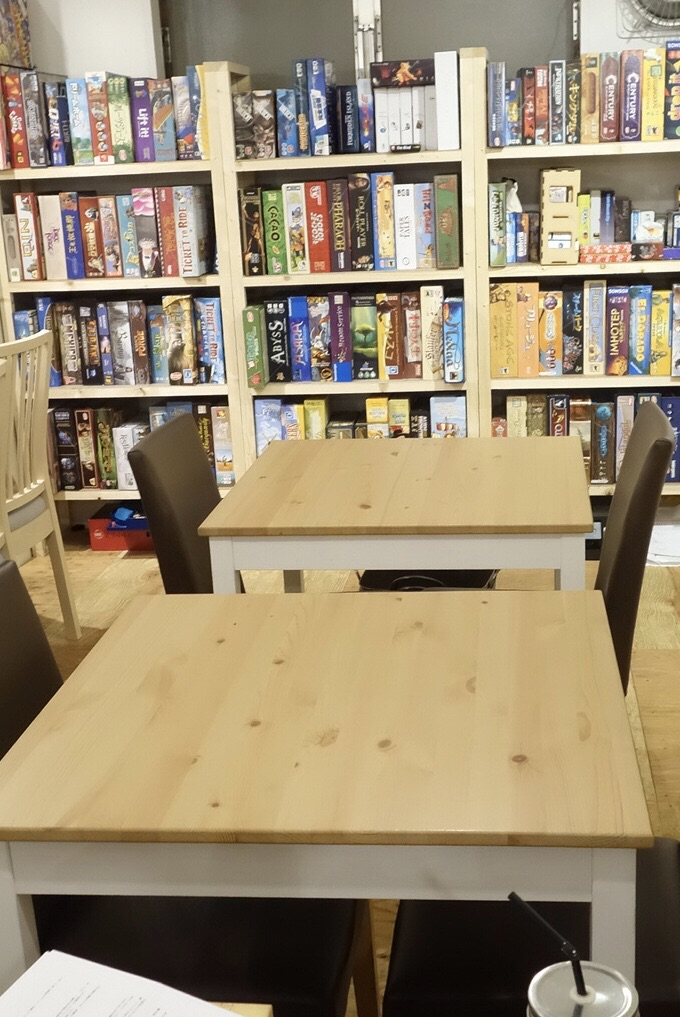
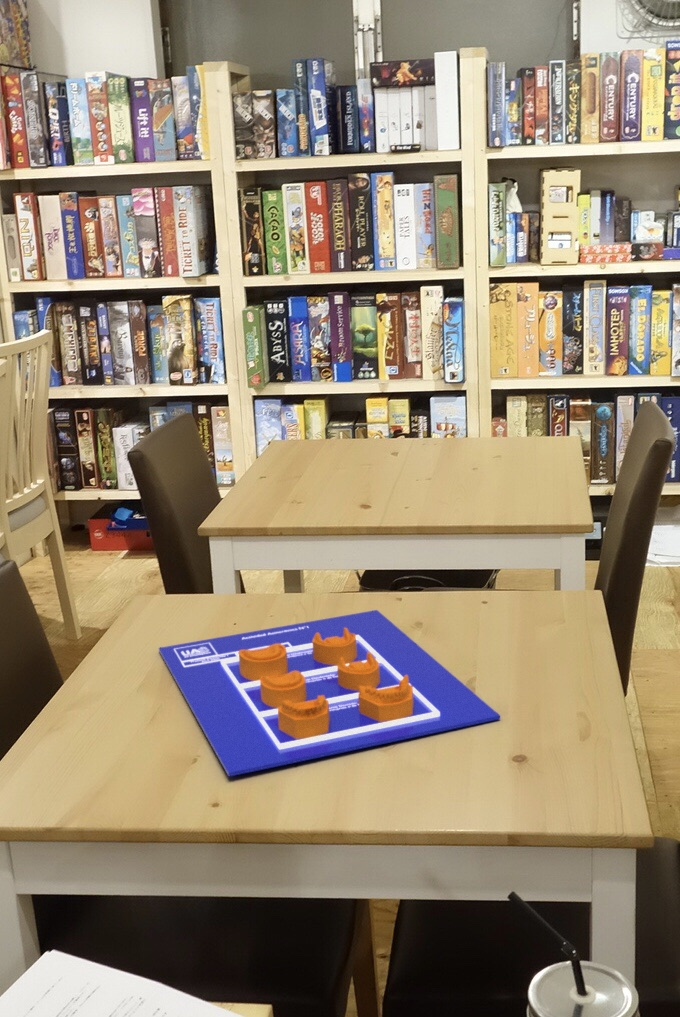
+ poster (313, 667)
